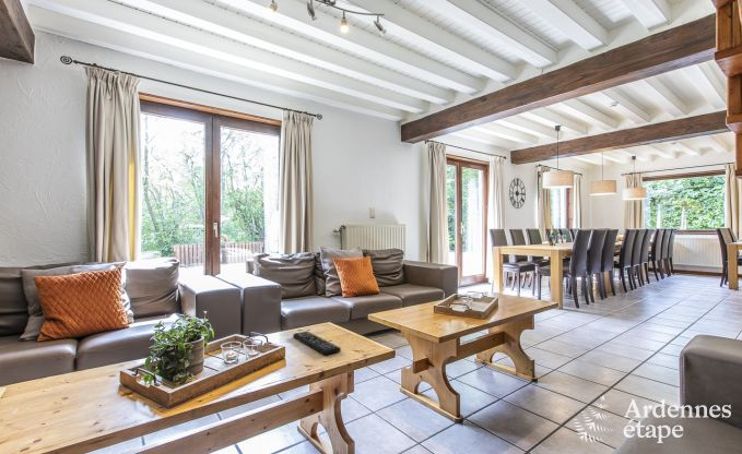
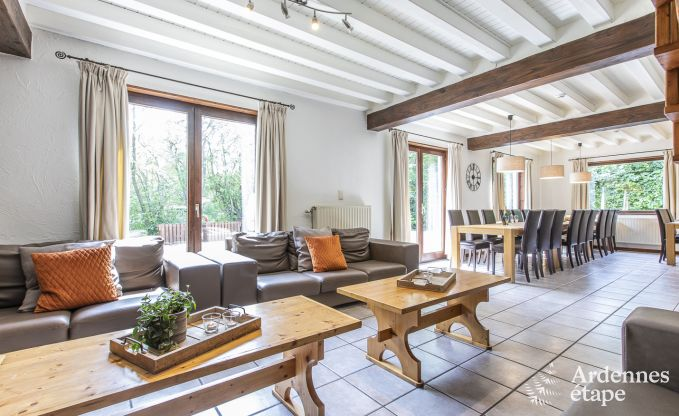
- remote control (315, 340)
